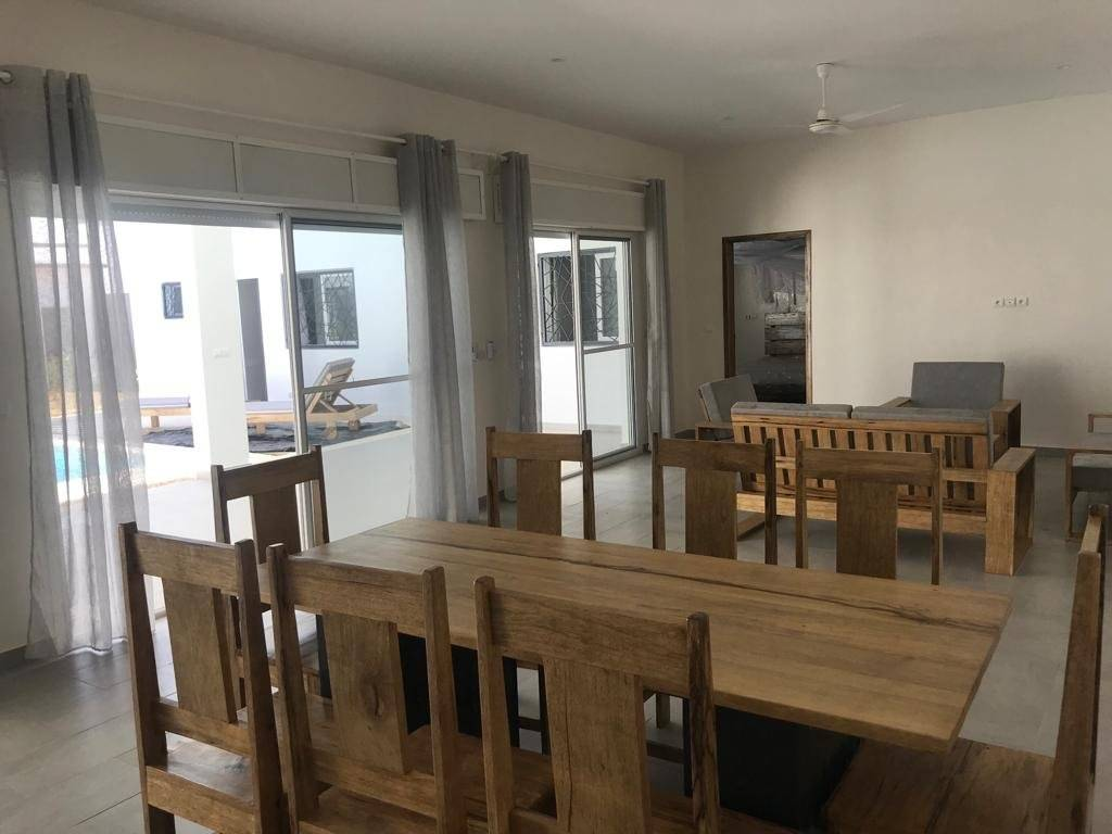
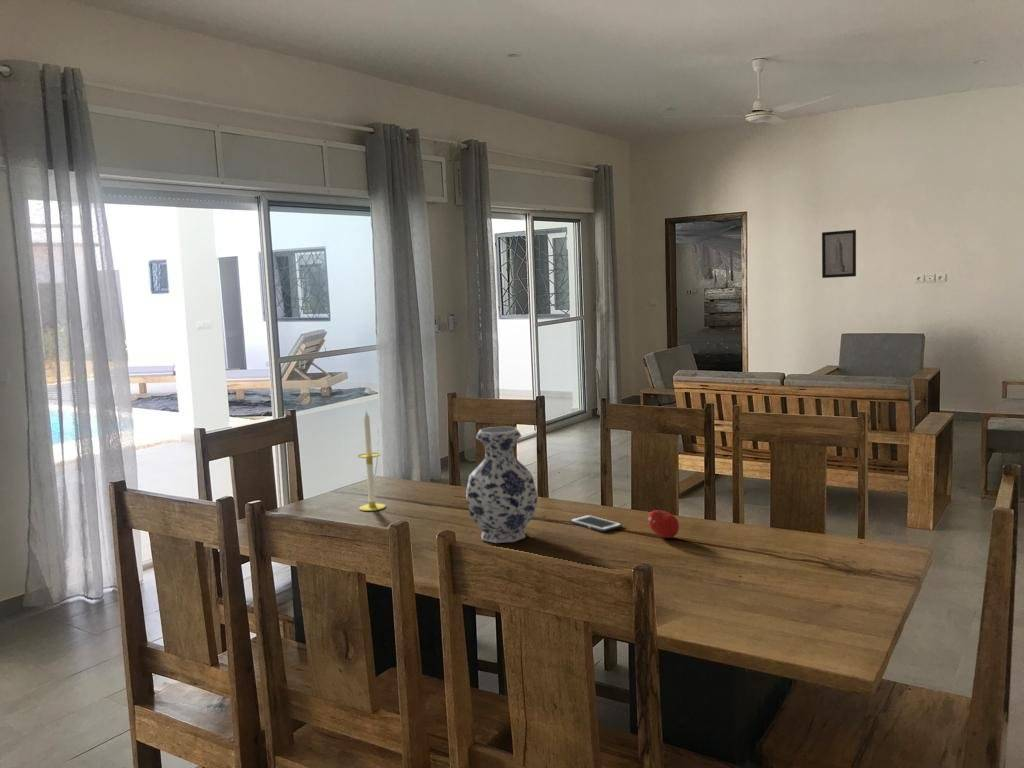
+ fruit (664, 523)
+ vase (500, 483)
+ cell phone (595, 523)
+ wall art (838, 254)
+ candle (369, 459)
